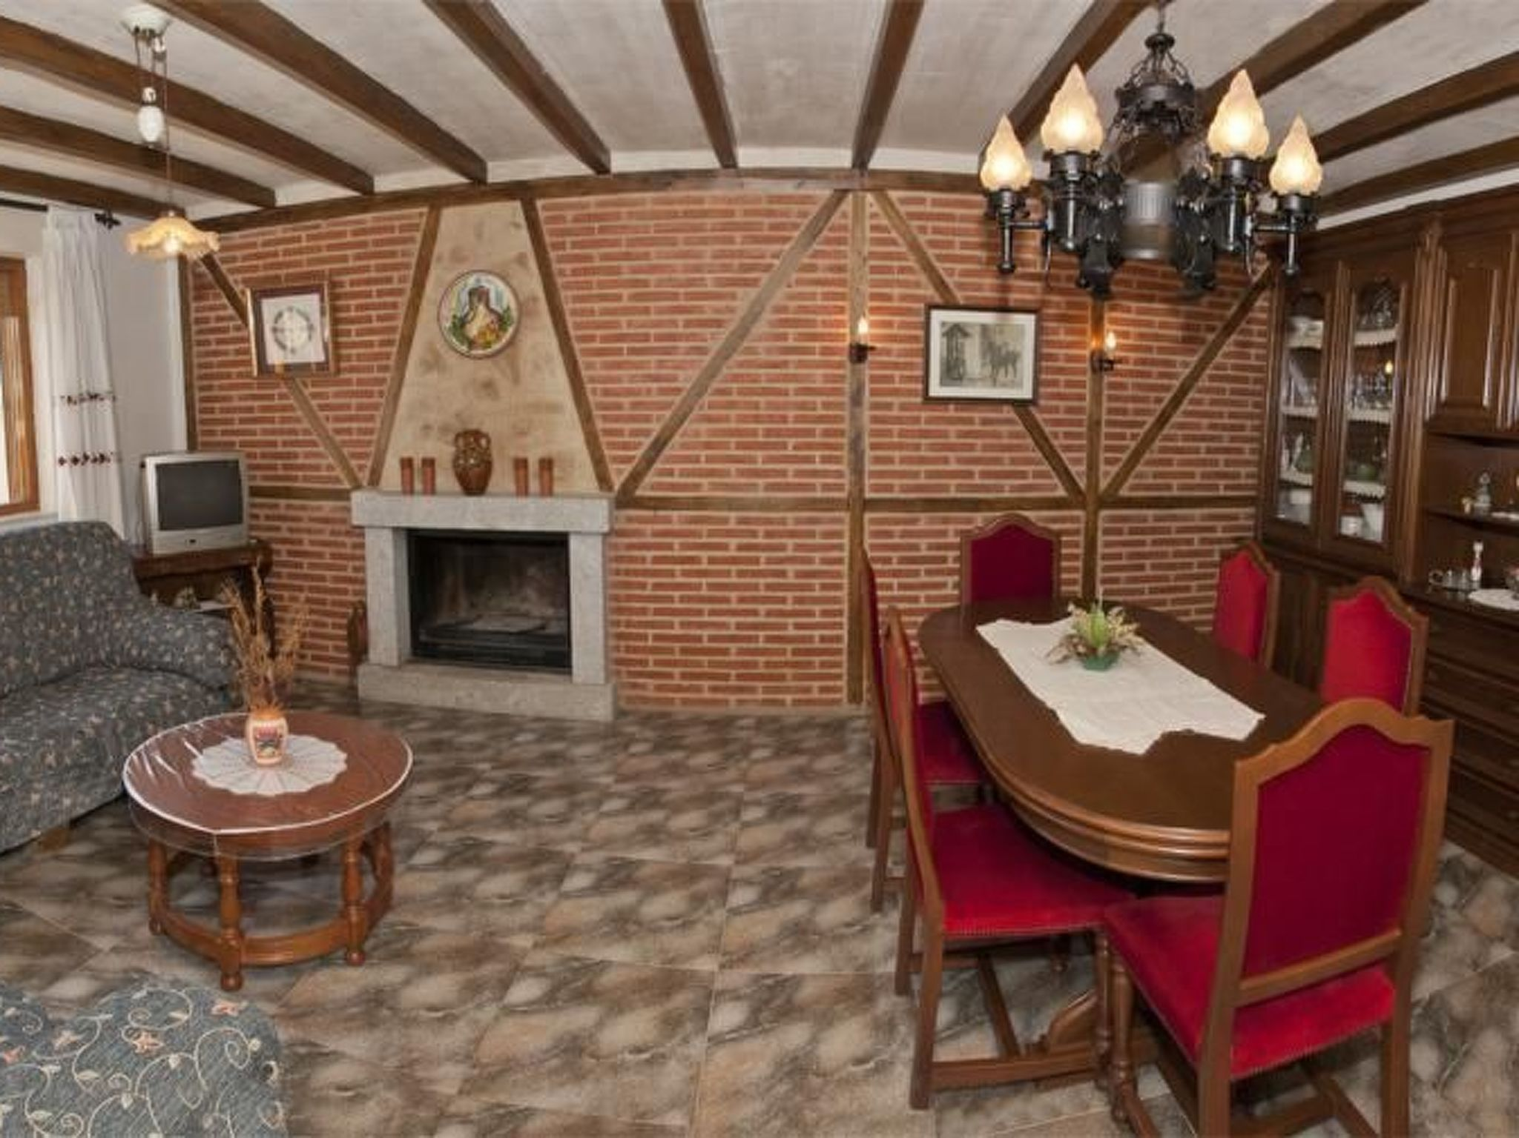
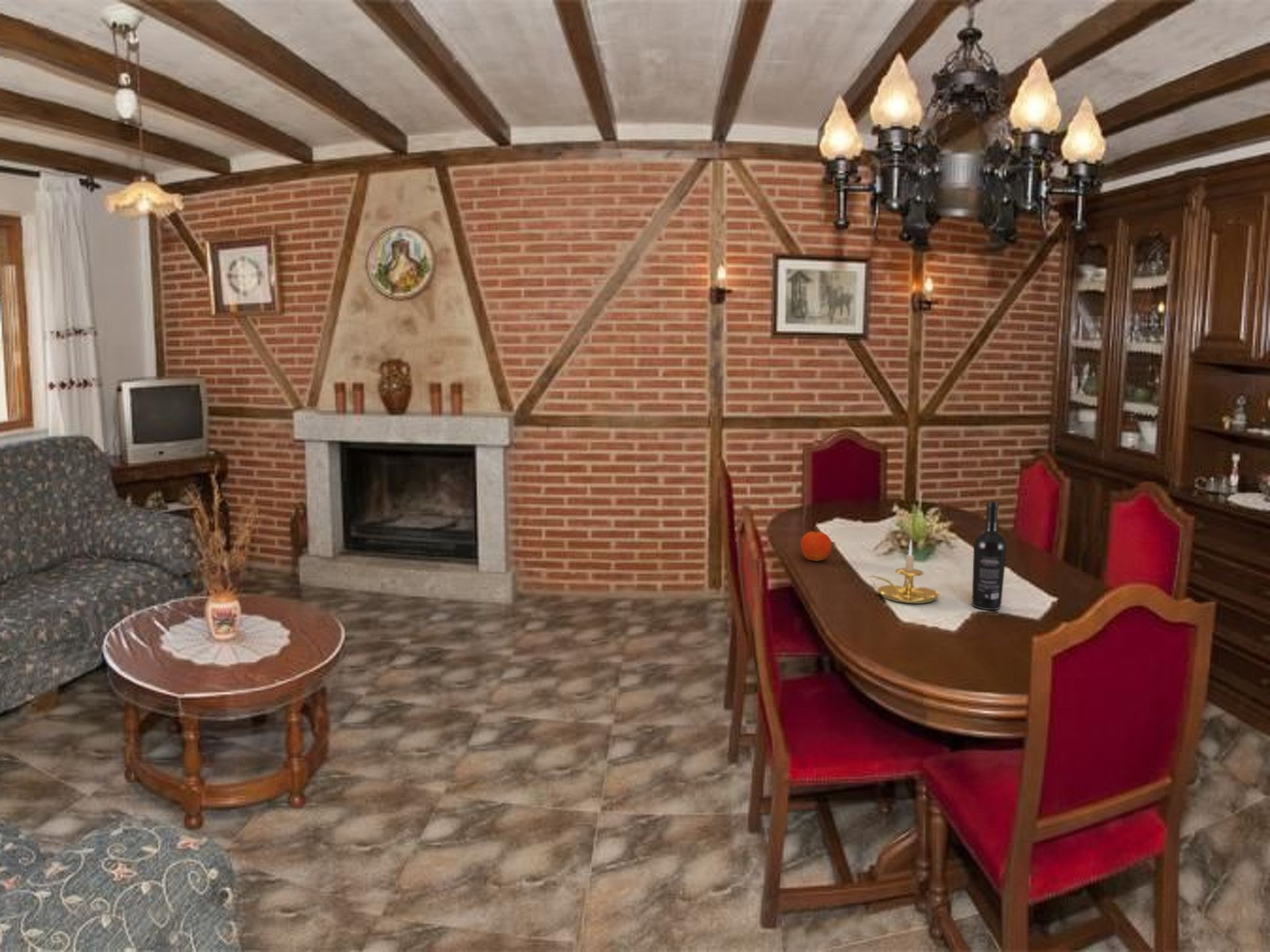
+ candle holder (904, 568)
+ wine bottle (989, 554)
+ fruit (816, 545)
